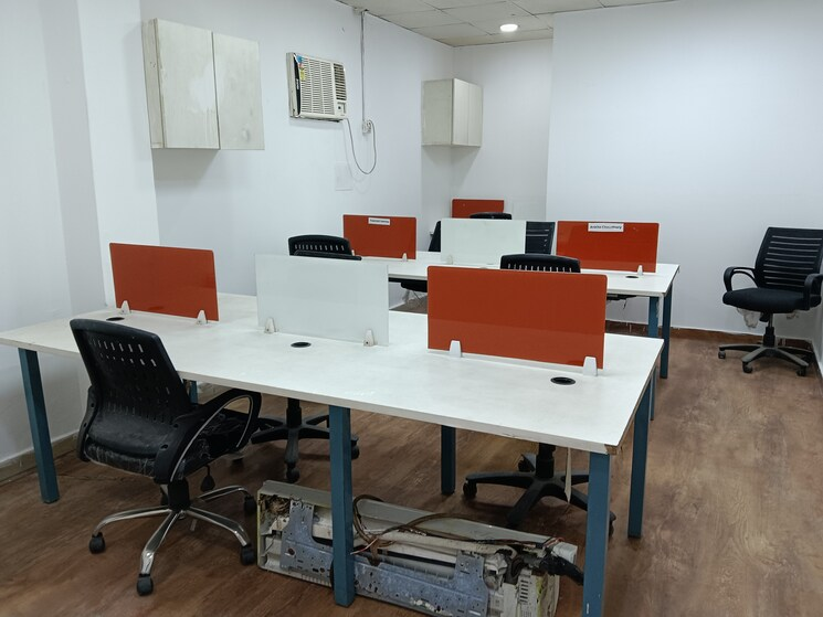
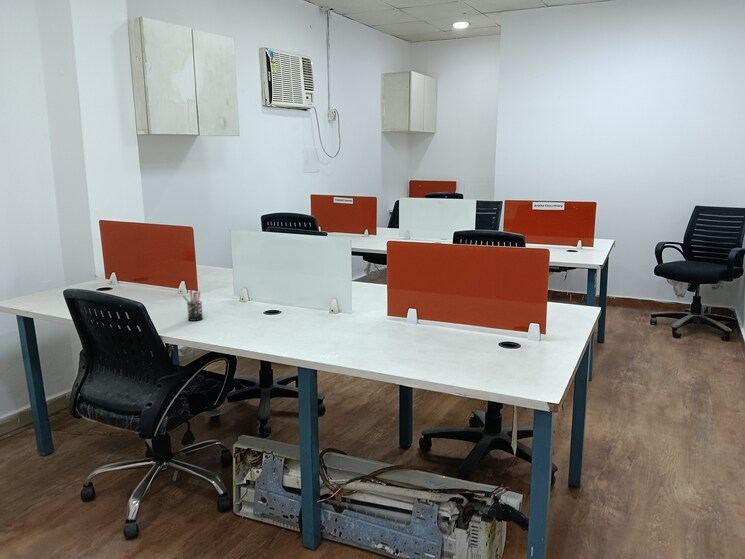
+ pen holder (192, 304)
